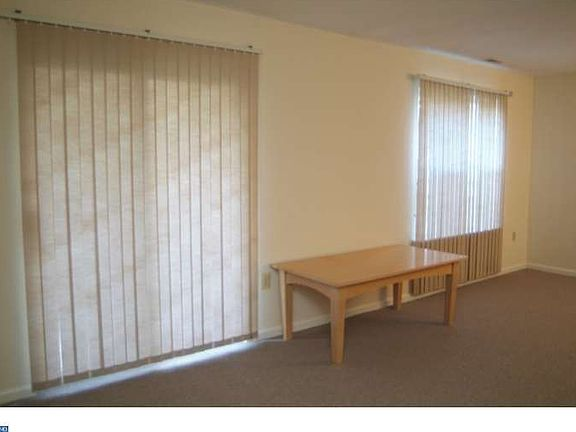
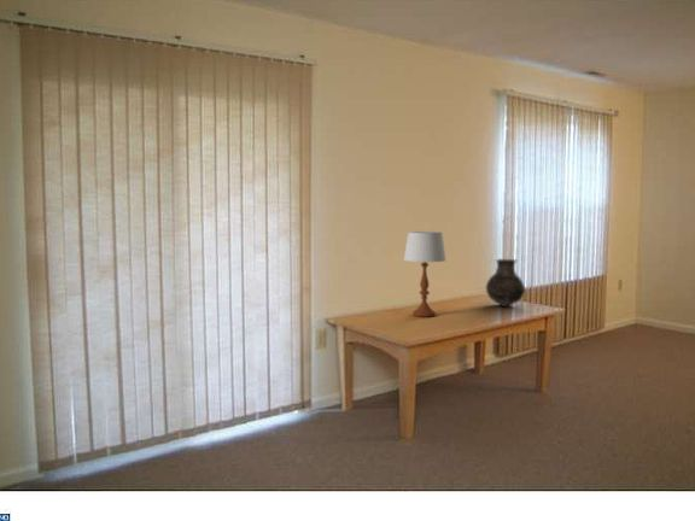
+ vase (504, 282)
+ table lamp (424, 273)
